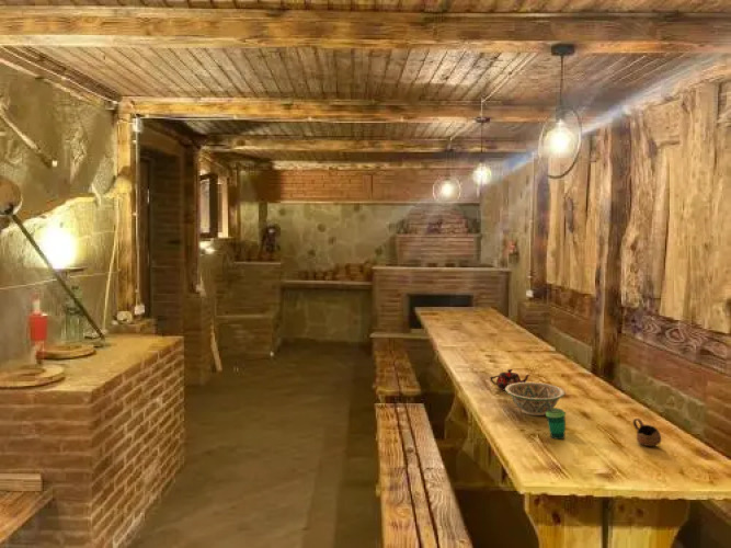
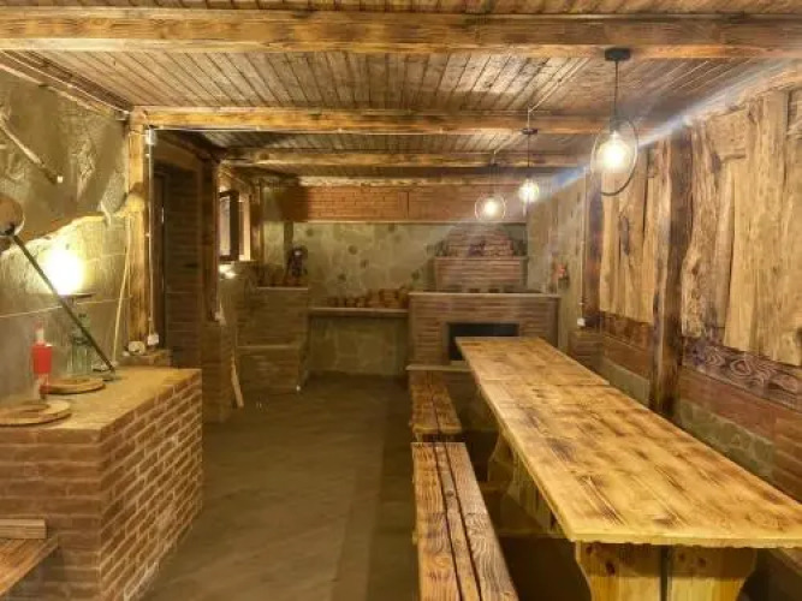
- cup (647, 432)
- decorative bowl (534, 400)
- teapot (510, 378)
- cup (555, 423)
